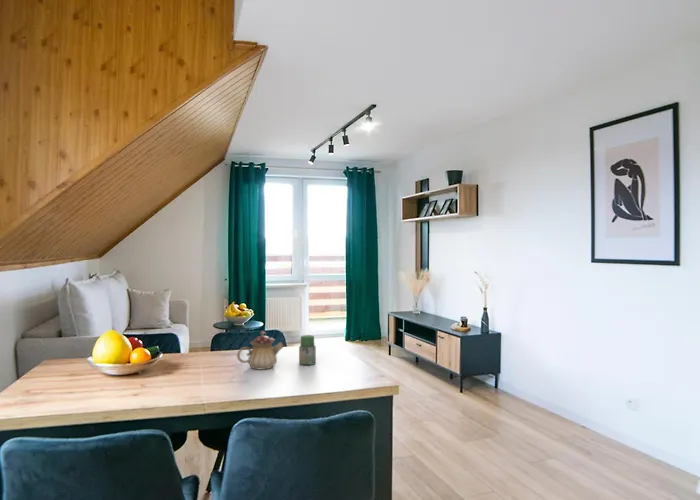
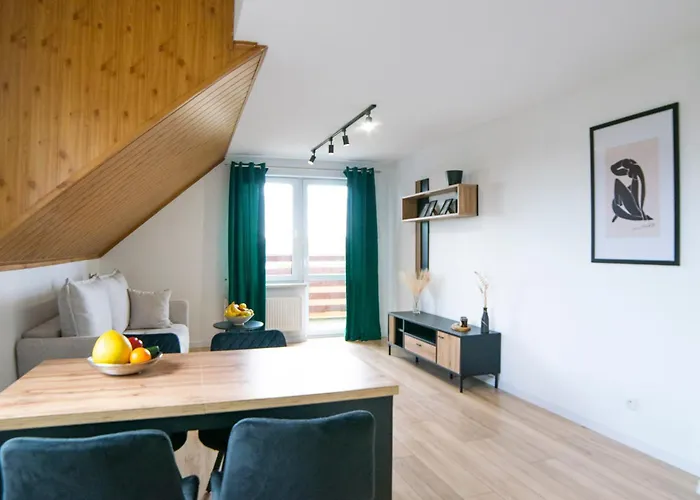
- teapot (260, 349)
- jar (307, 349)
